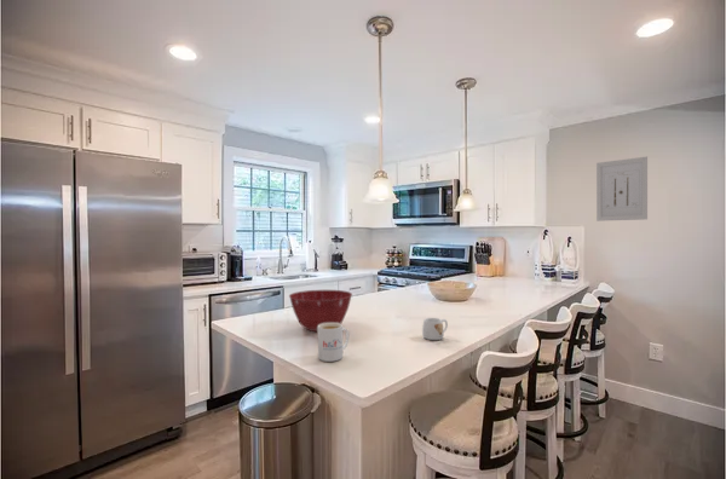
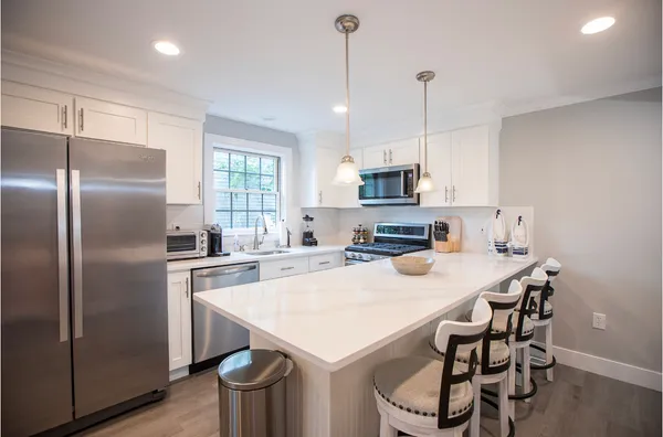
- wall art (621, 190)
- mug (436, 328)
- mug (334, 340)
- mixing bowl (321, 311)
